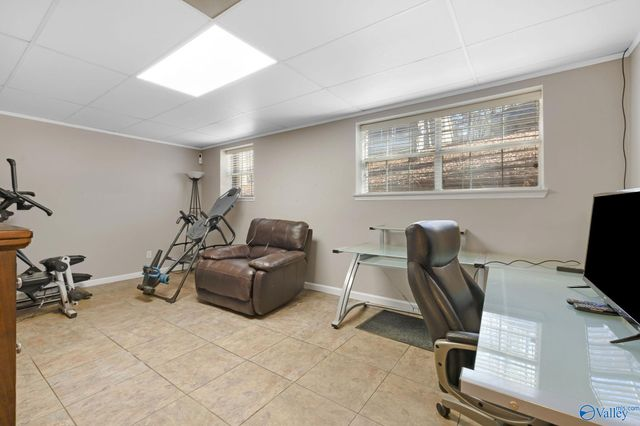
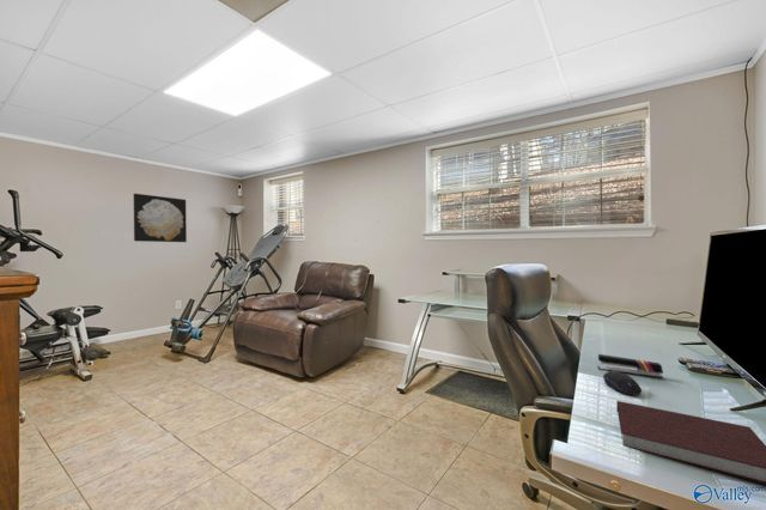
+ computer mouse (621, 381)
+ stapler (628, 365)
+ wall art (160, 219)
+ notebook (686, 436)
